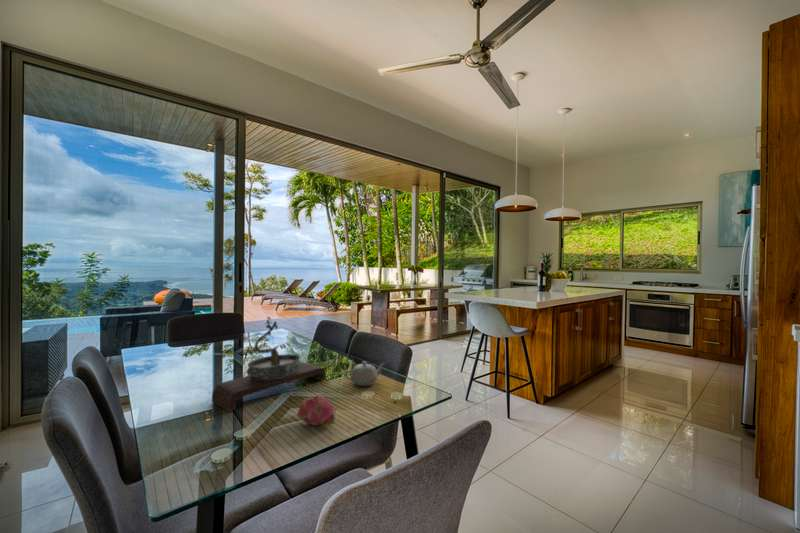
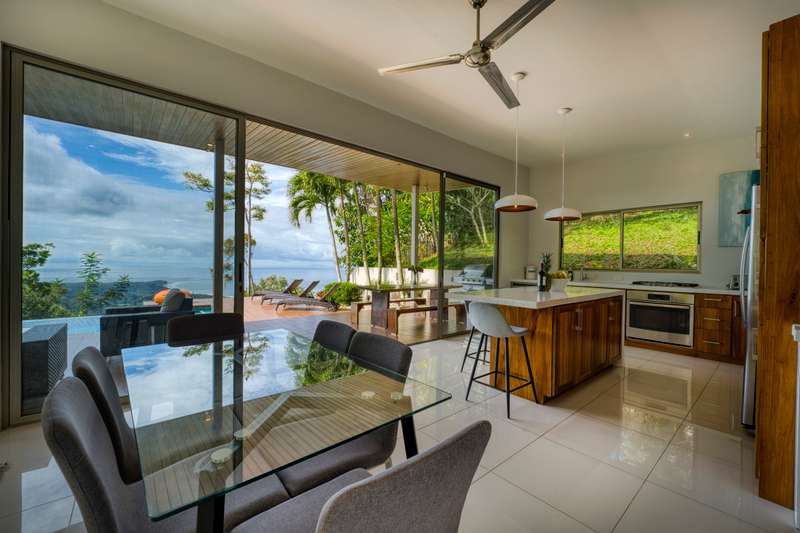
- bonsai tree (274, 353)
- teapot (365, 372)
- fruit (316, 409)
